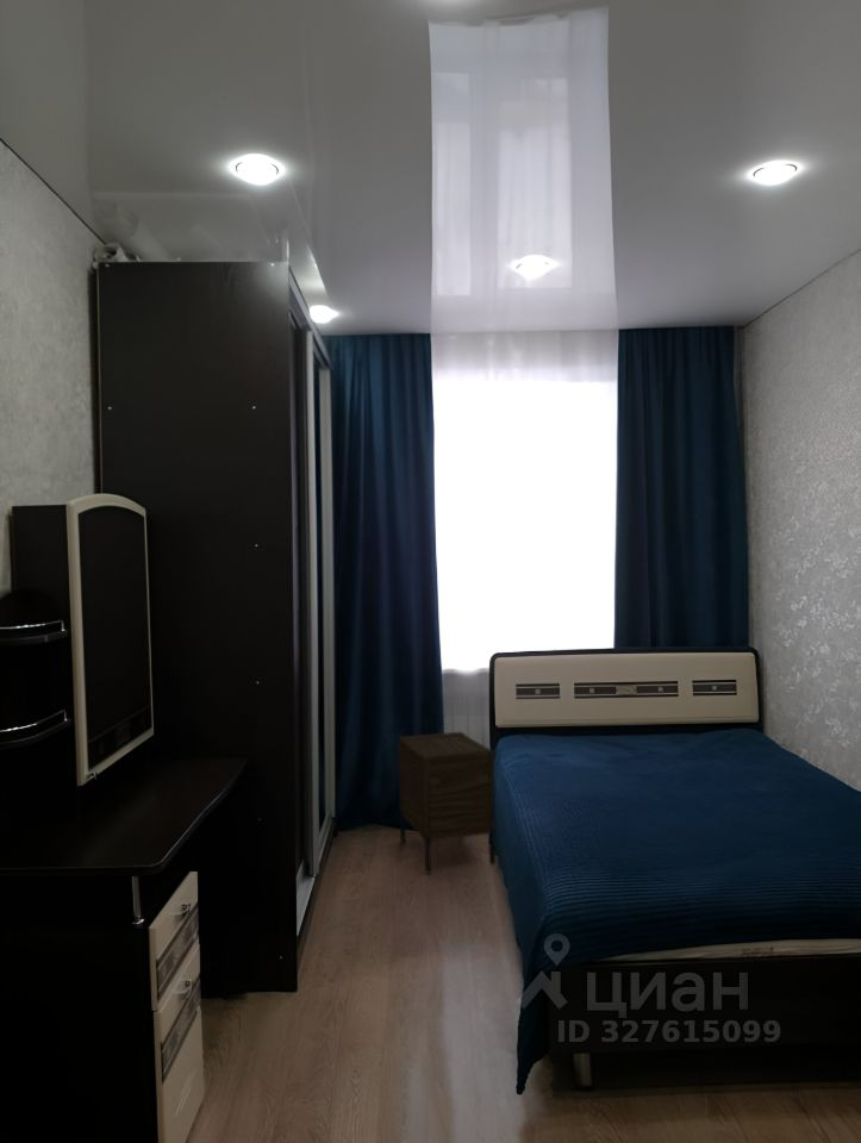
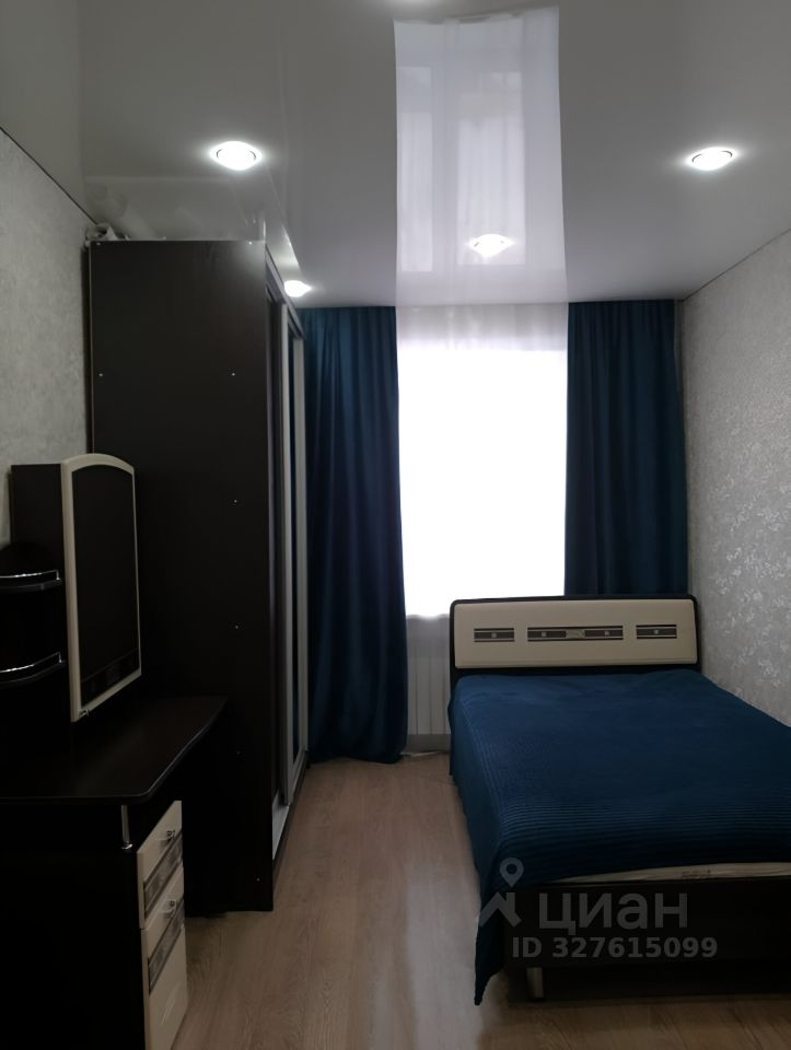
- nightstand (444, 798)
